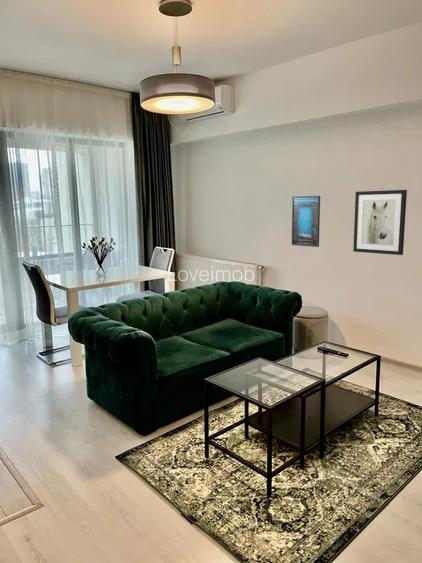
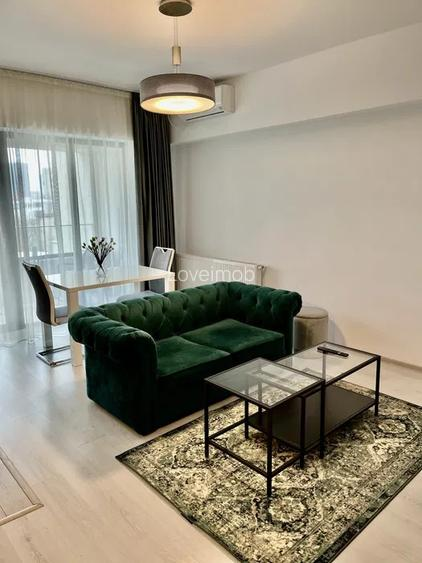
- wall art (378, 222)
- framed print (305, 221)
